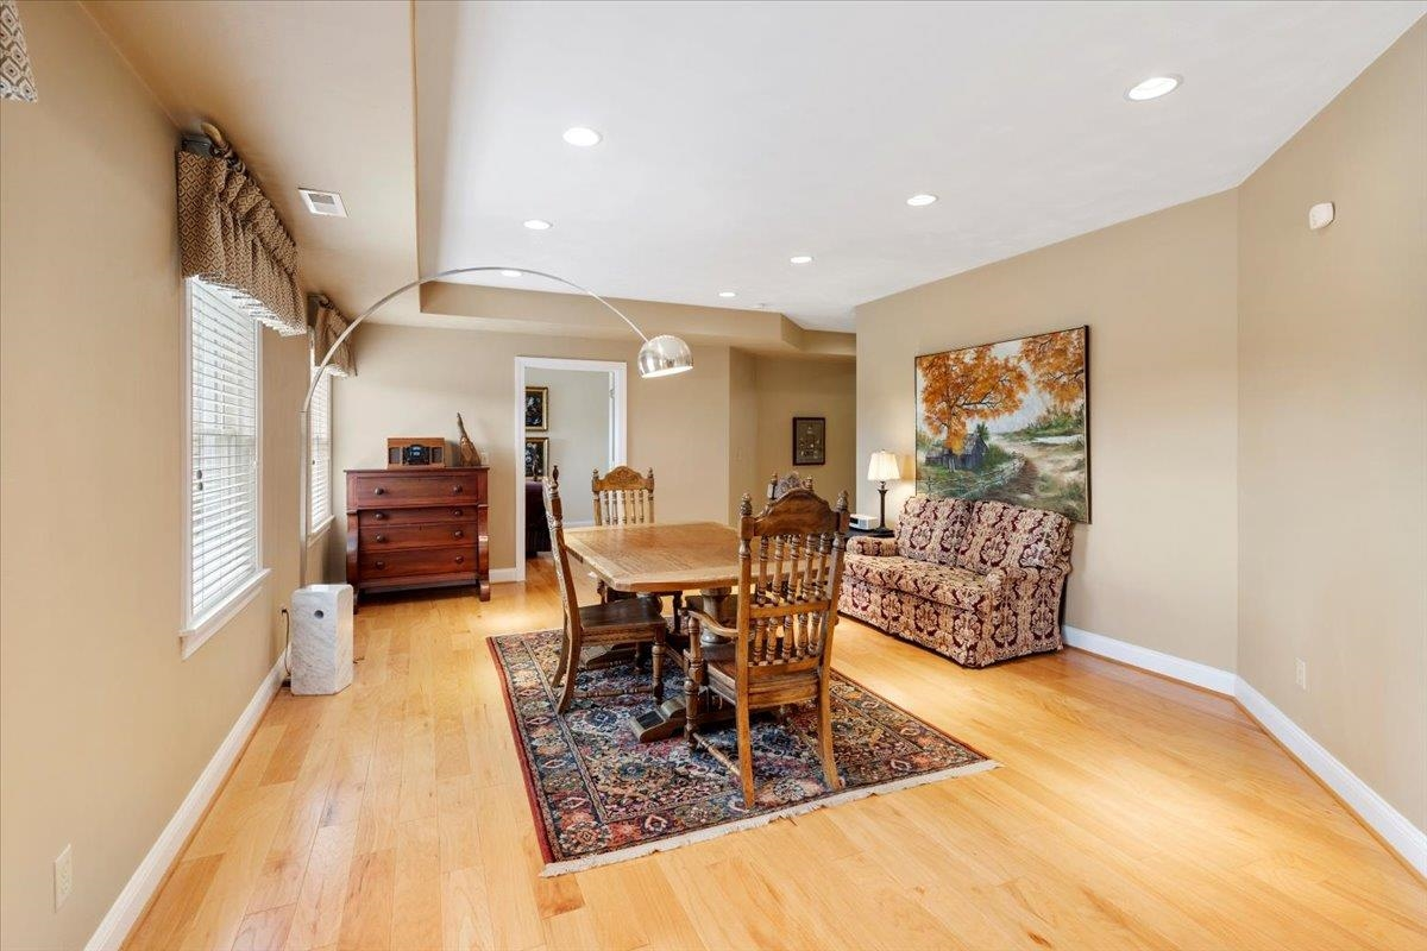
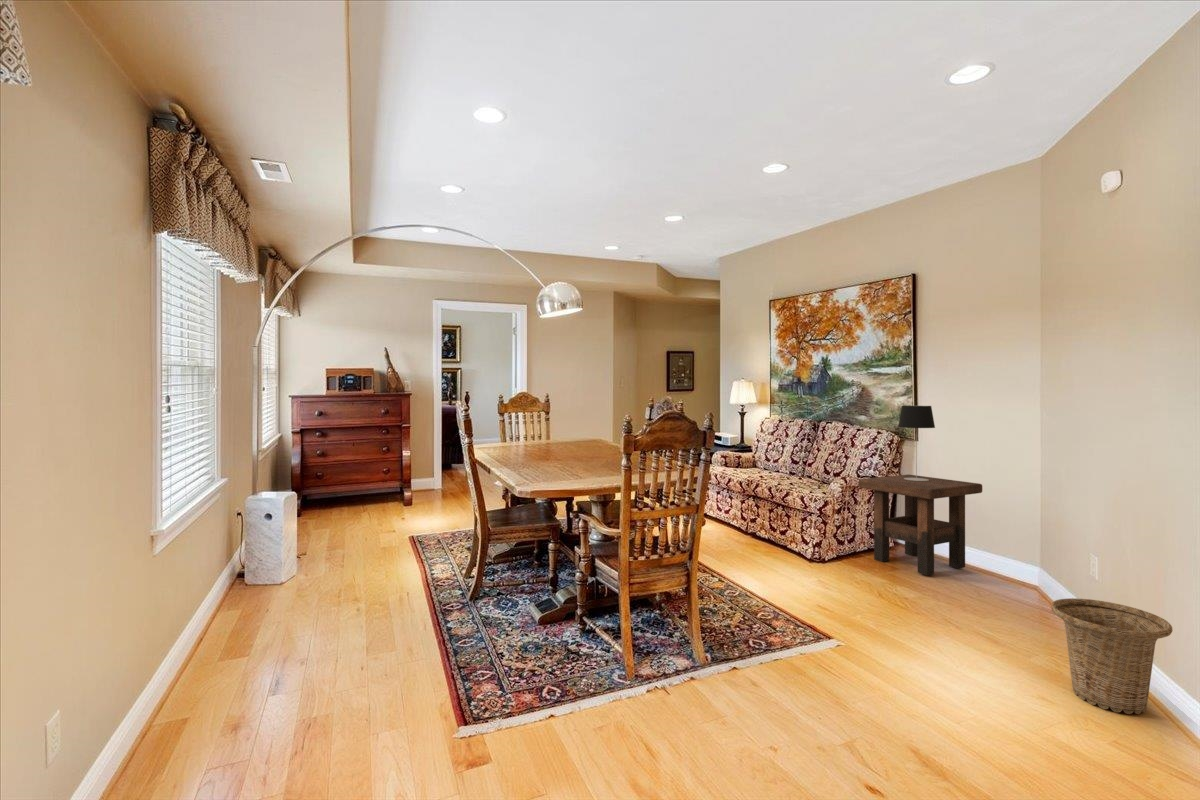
+ side table (918, 522)
+ table lamp (916, 442)
+ basket (1108, 656)
